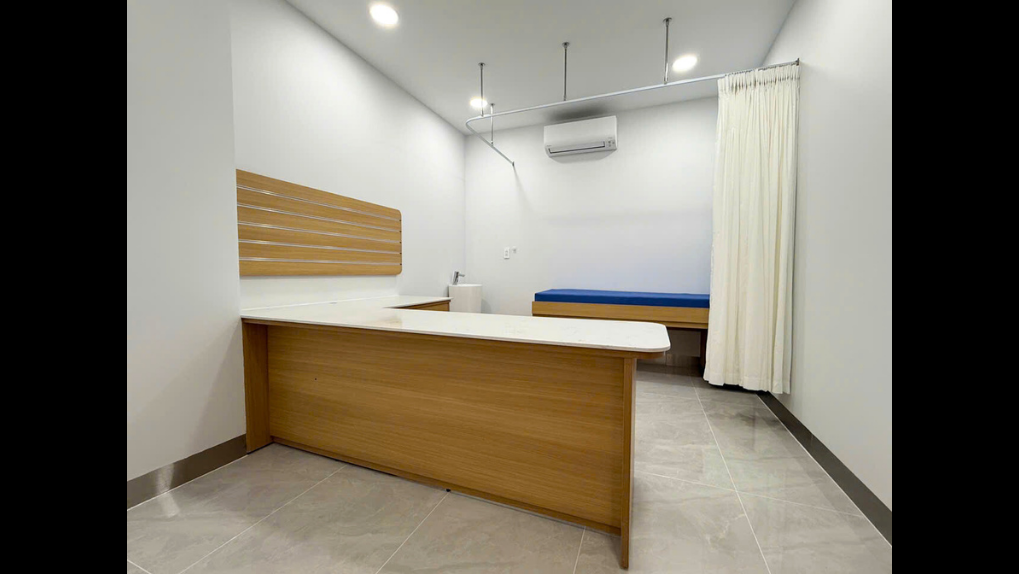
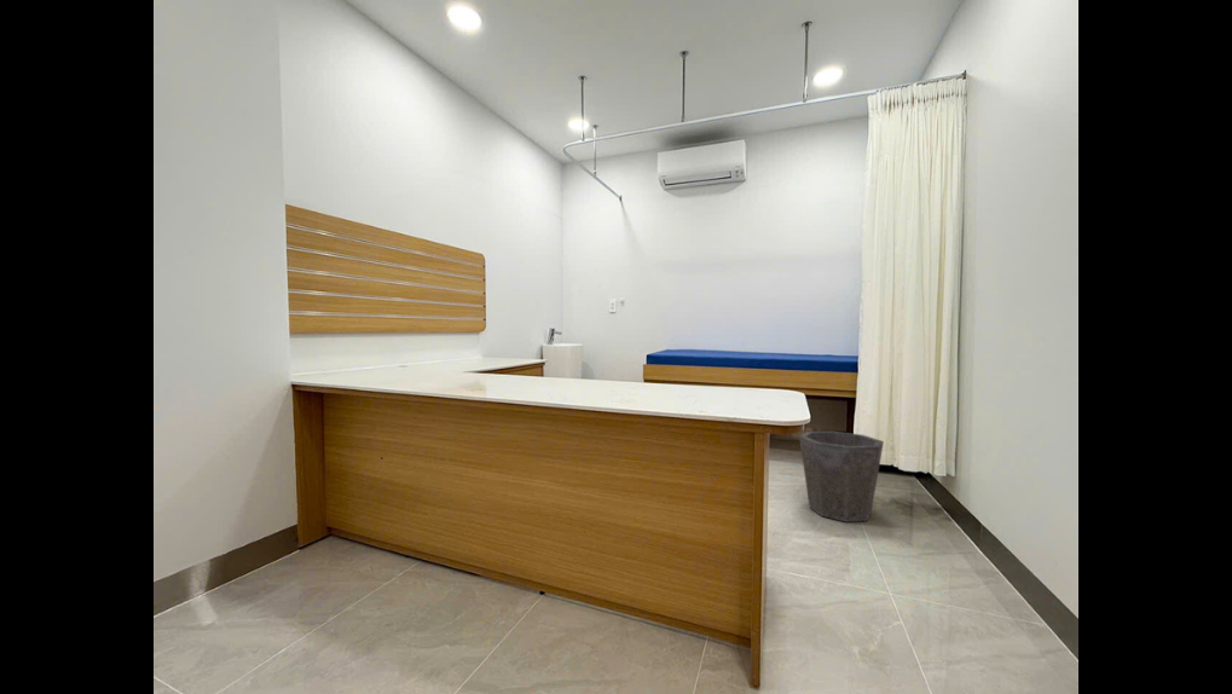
+ waste bin (839, 474)
